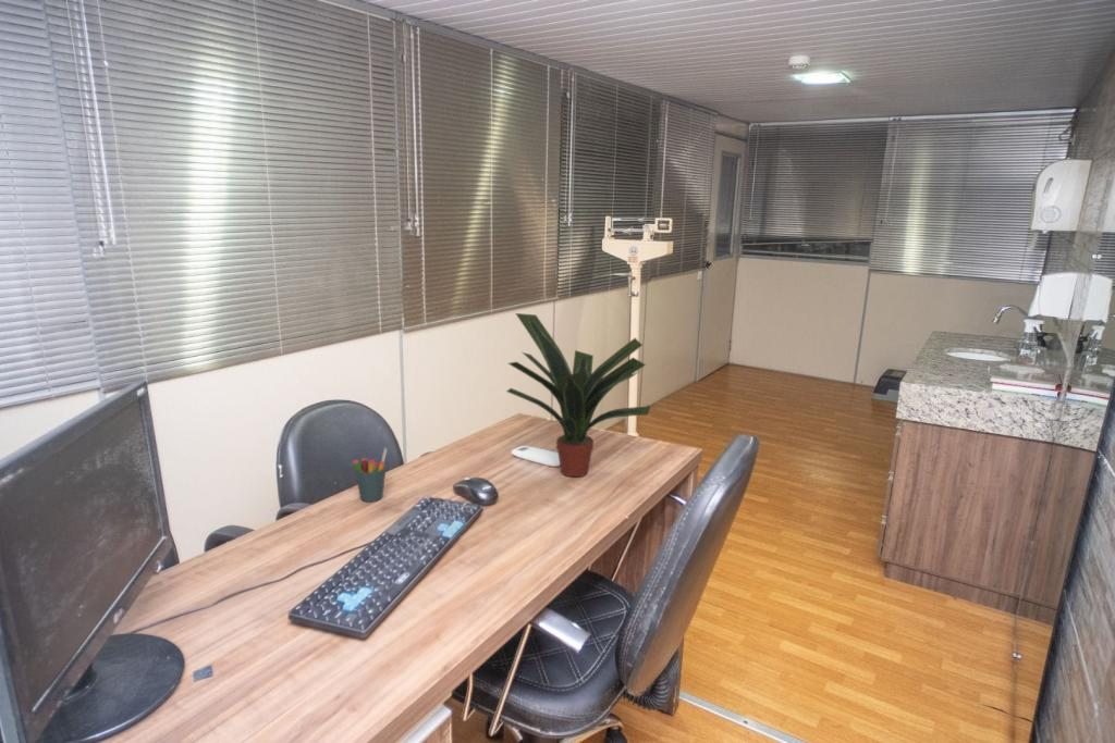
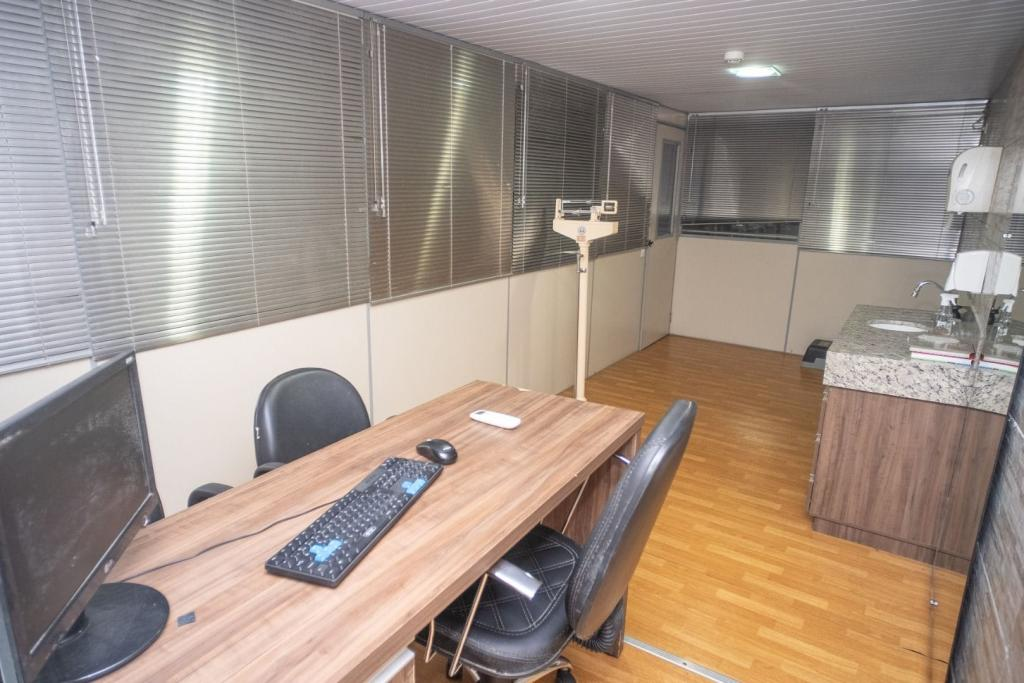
- pen holder (370, 474)
- potted plant (573, 396)
